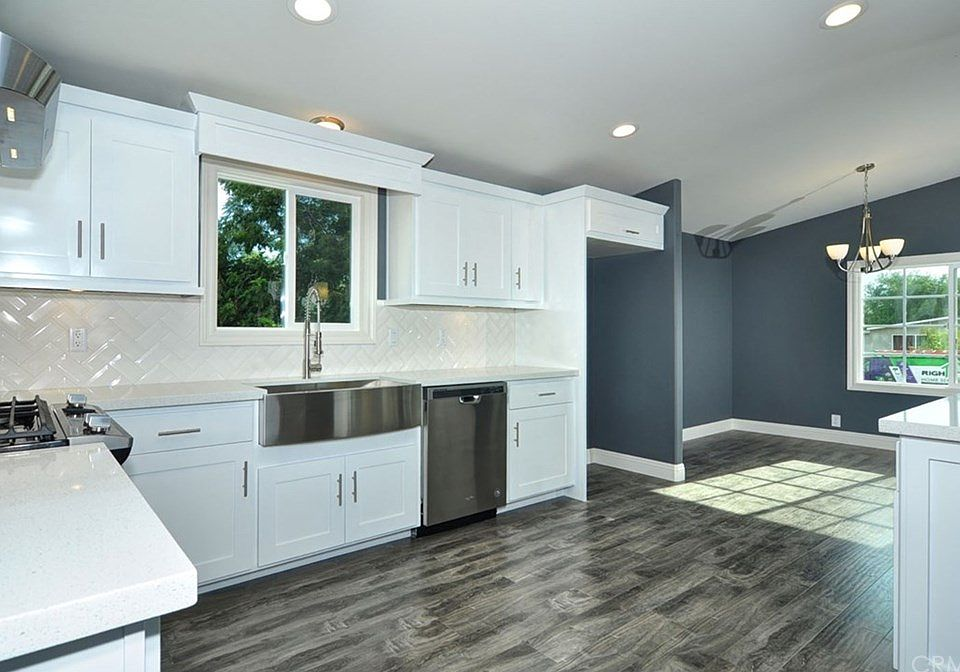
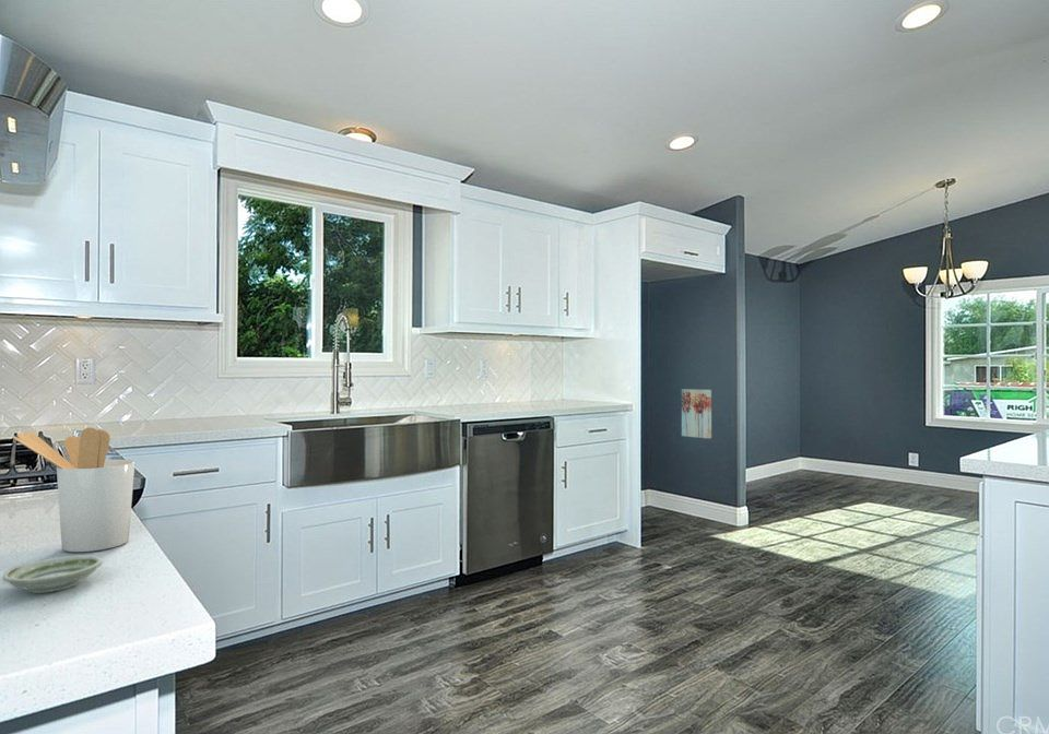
+ wall art (696, 413)
+ saucer (54, 576)
+ utensil holder (75, 486)
